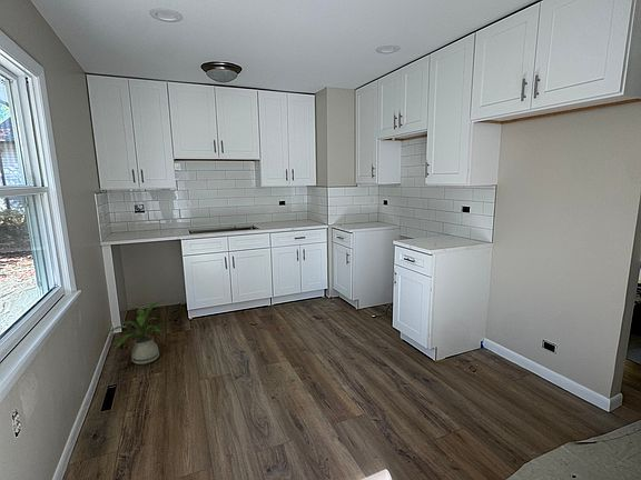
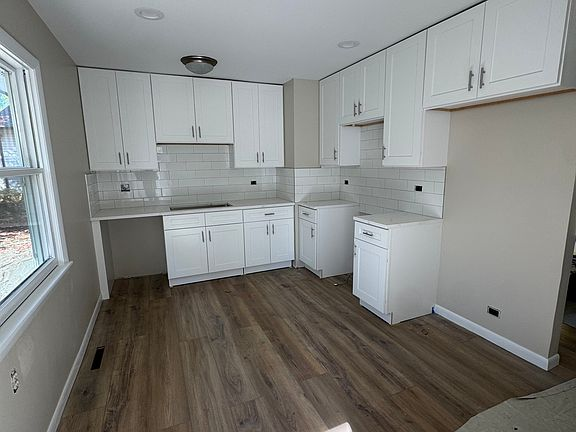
- house plant (137, 333)
